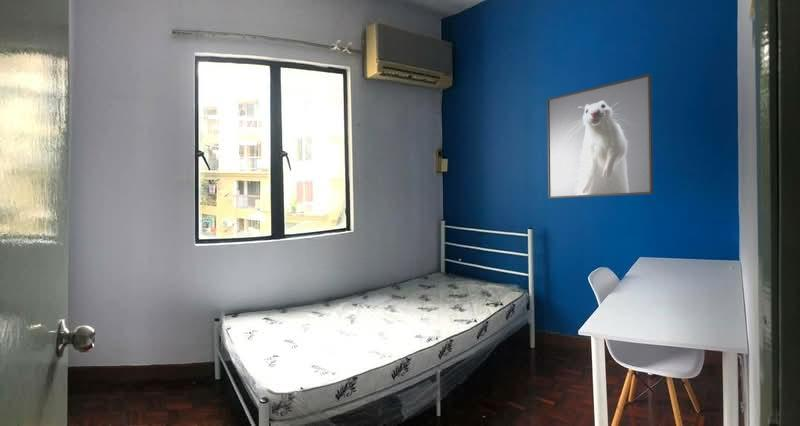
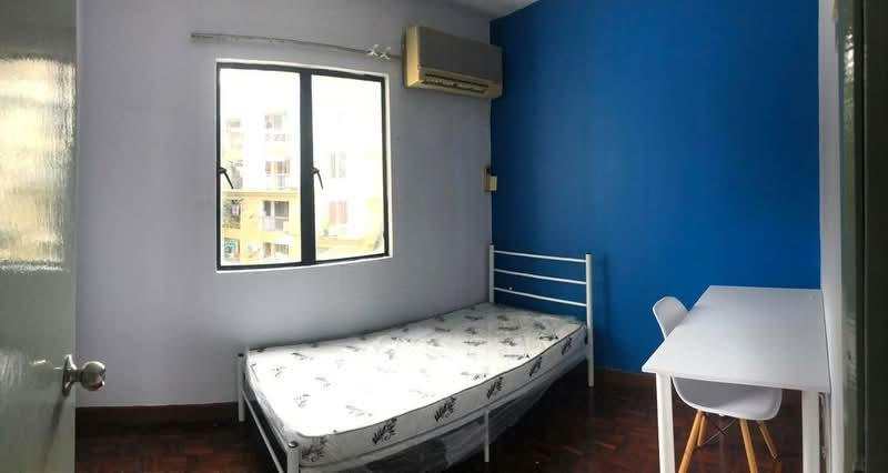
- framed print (595, 142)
